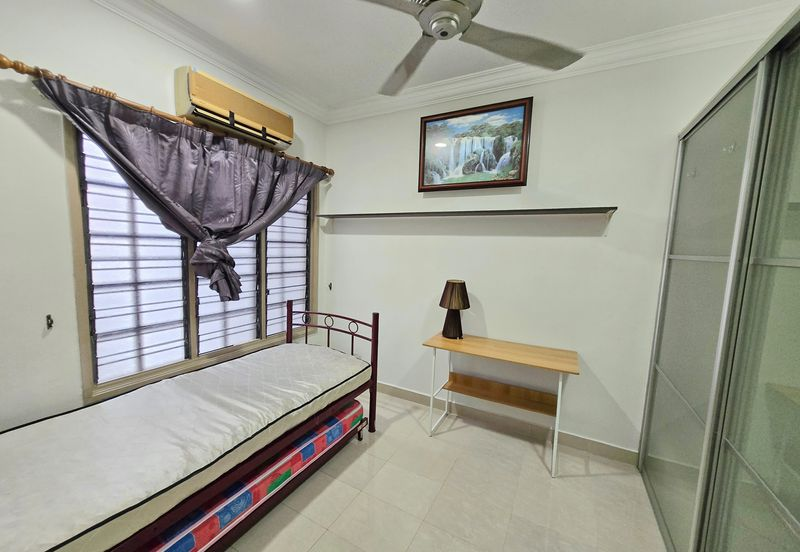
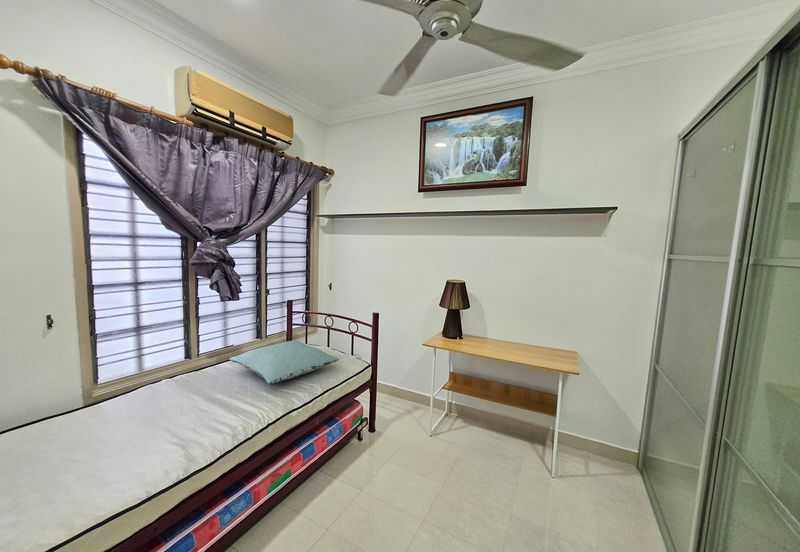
+ pillow (285, 359)
